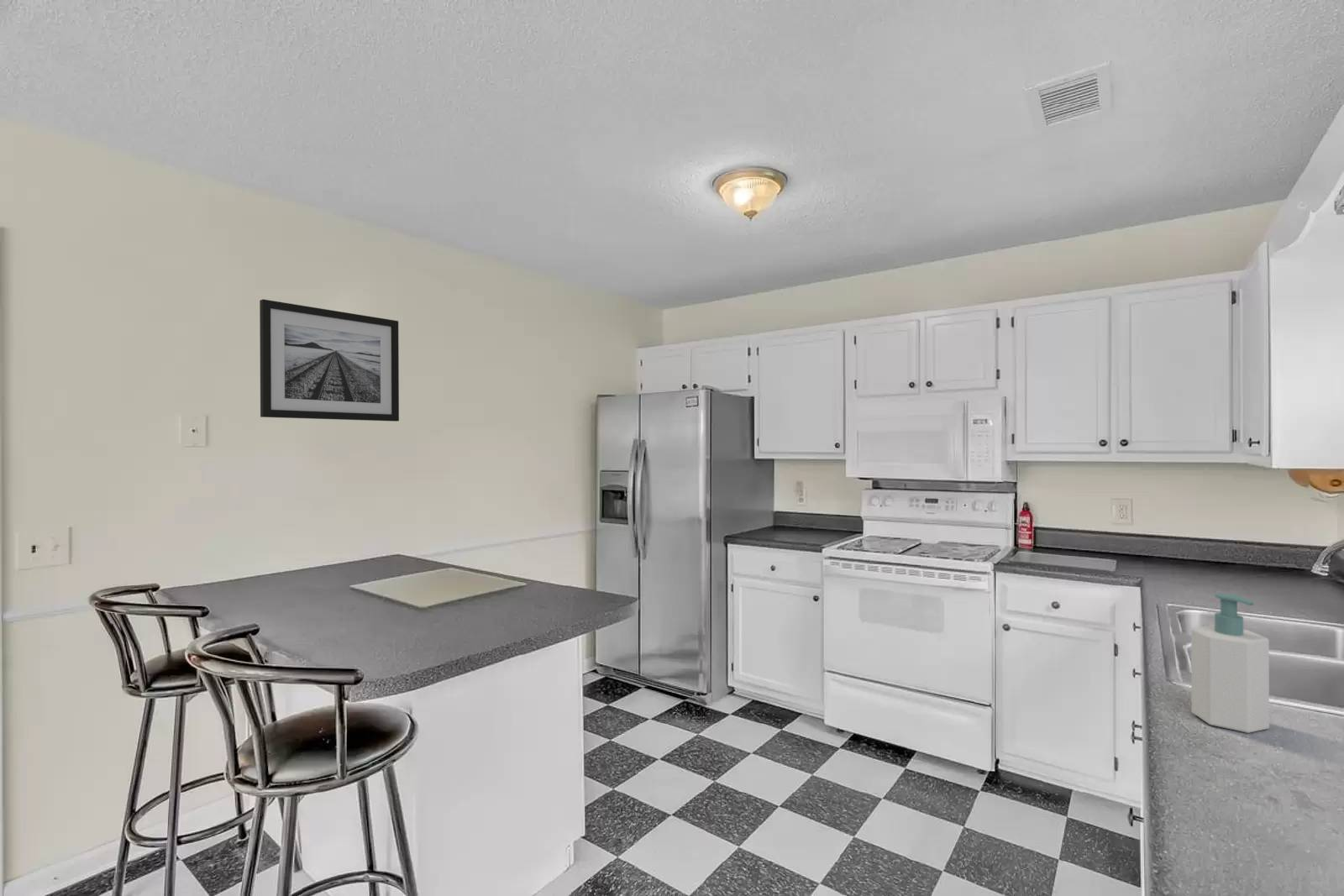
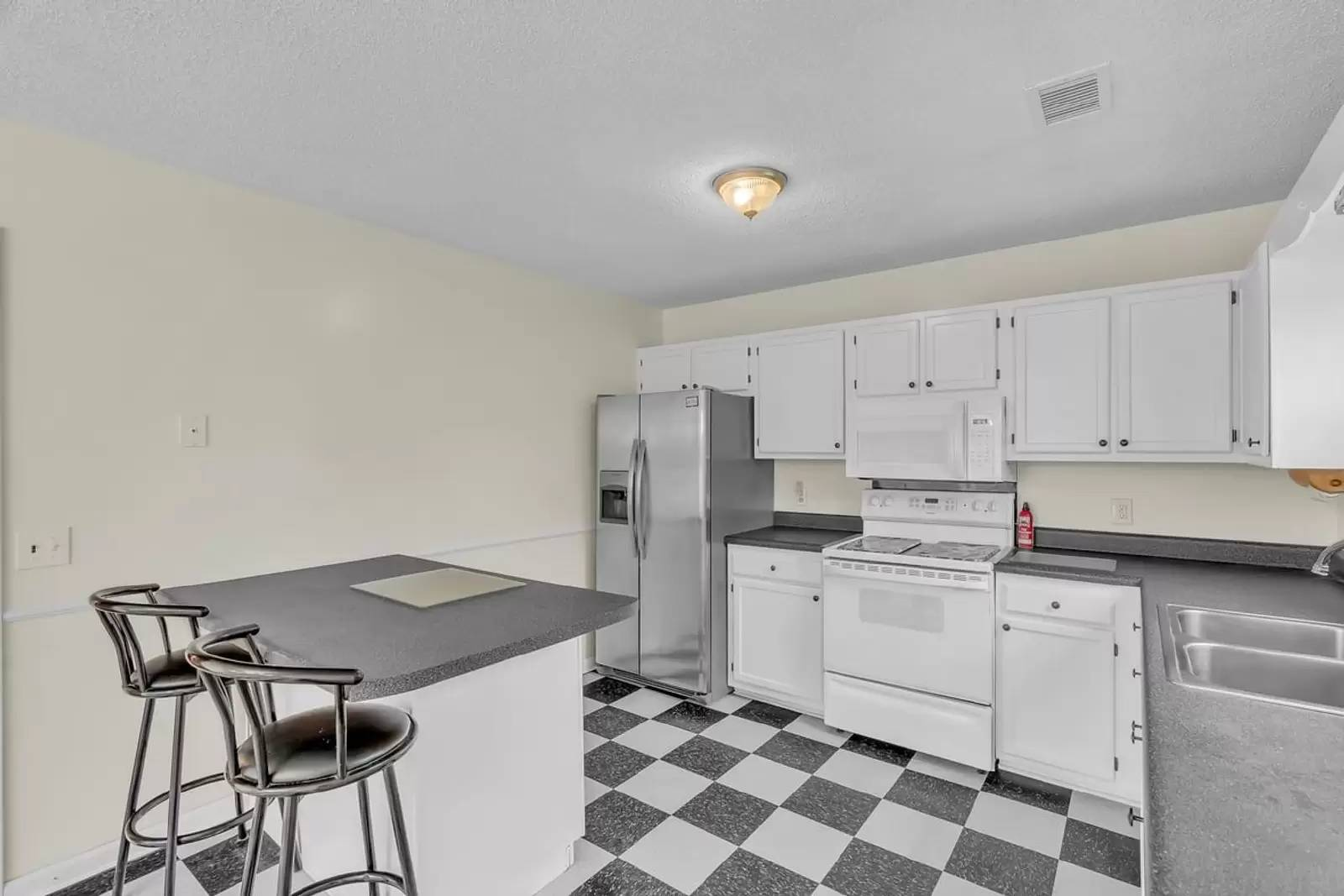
- wall art (334, 365)
- soap bottle (1229, 658)
